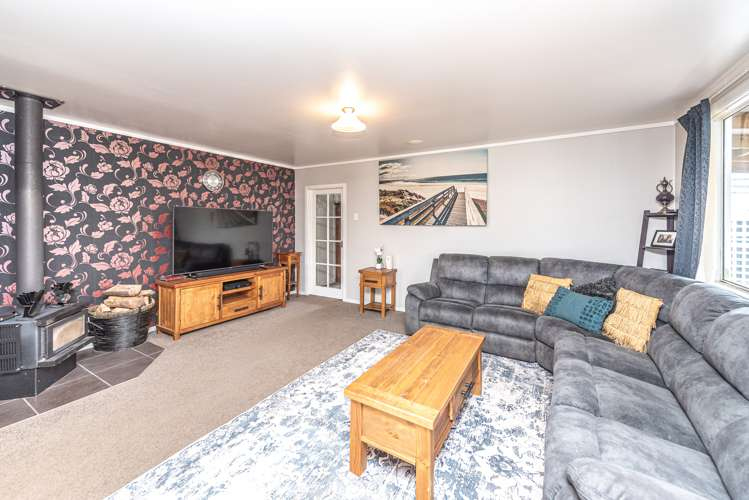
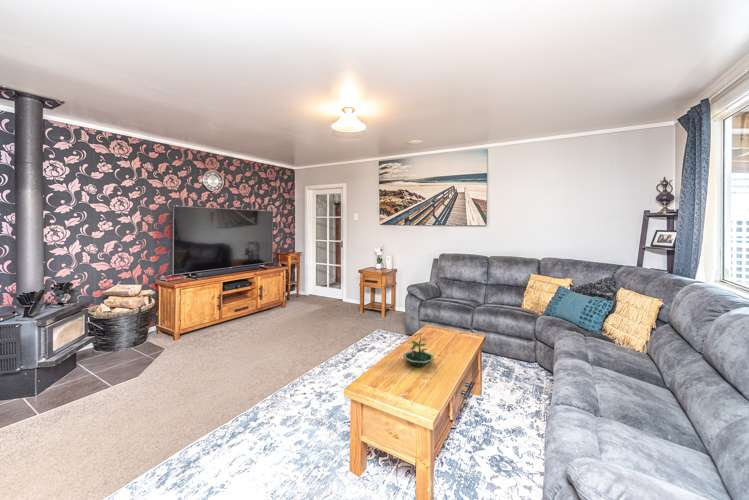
+ terrarium (420, 339)
